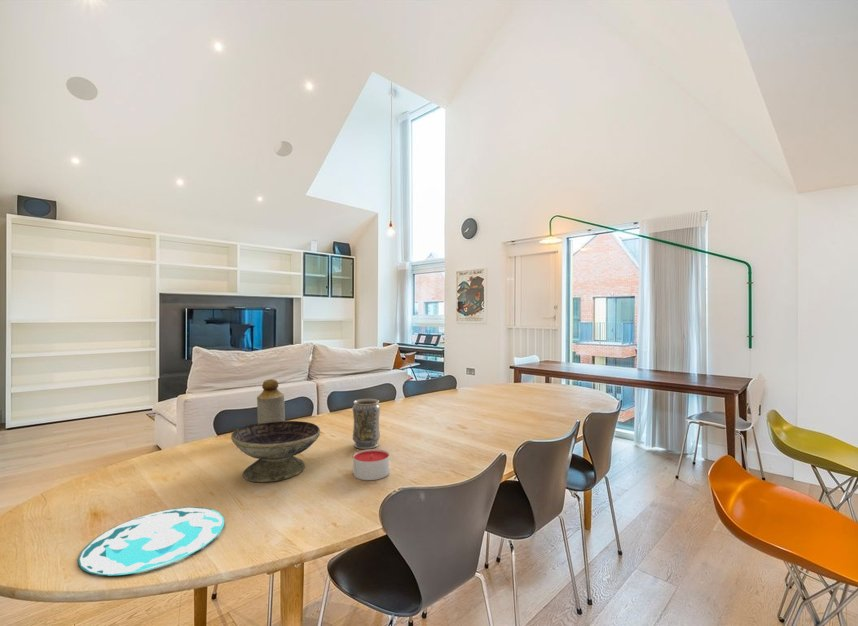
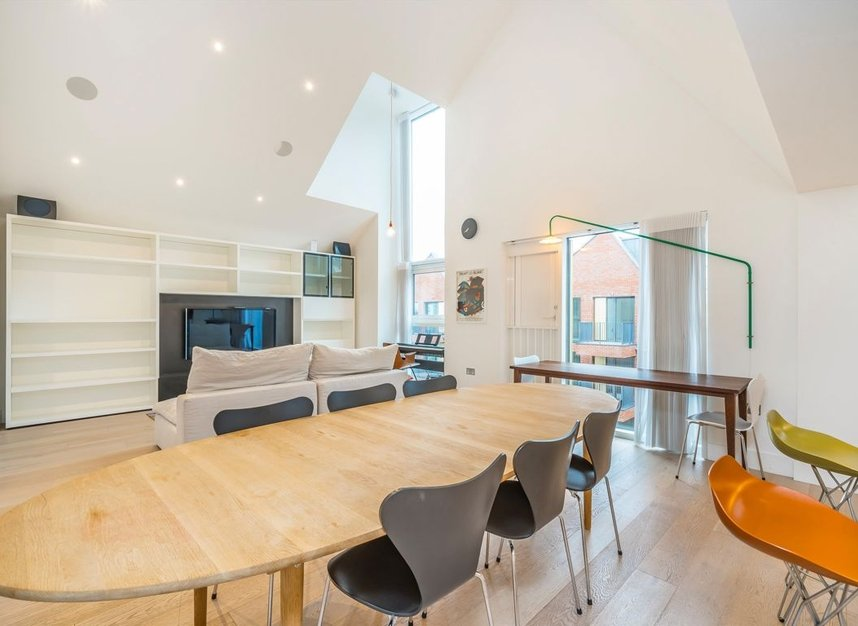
- bottle (271, 408)
- plate (157, 531)
- candle (371, 463)
- decorative bowl (277, 448)
- vase (366, 423)
